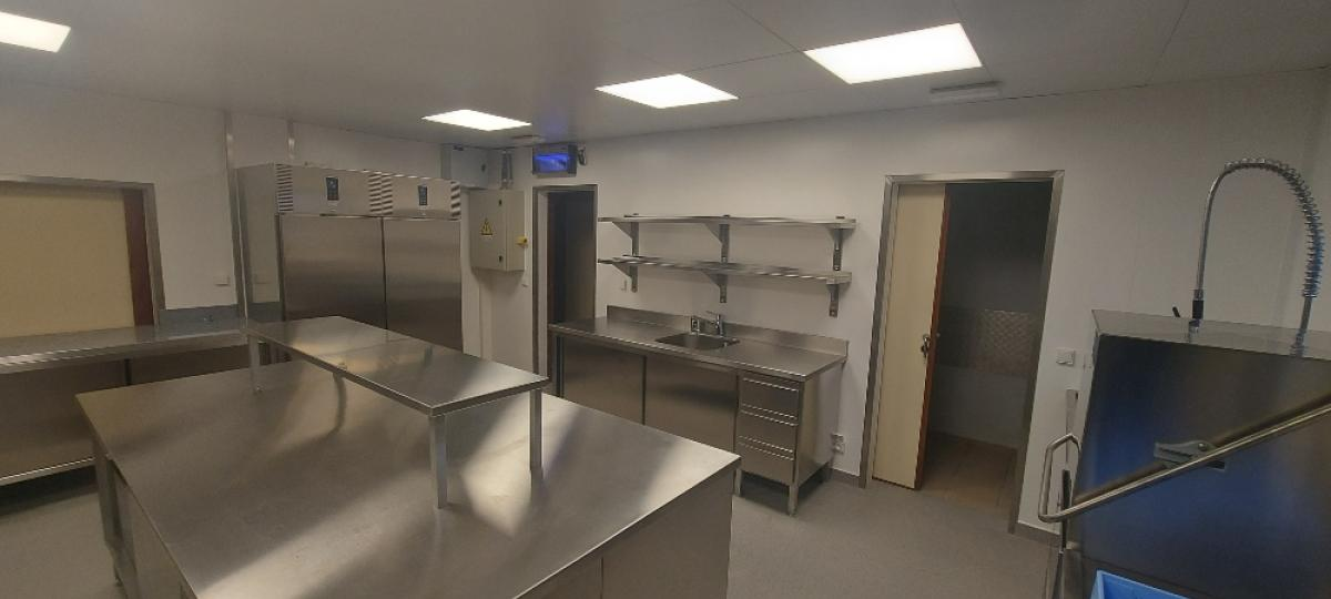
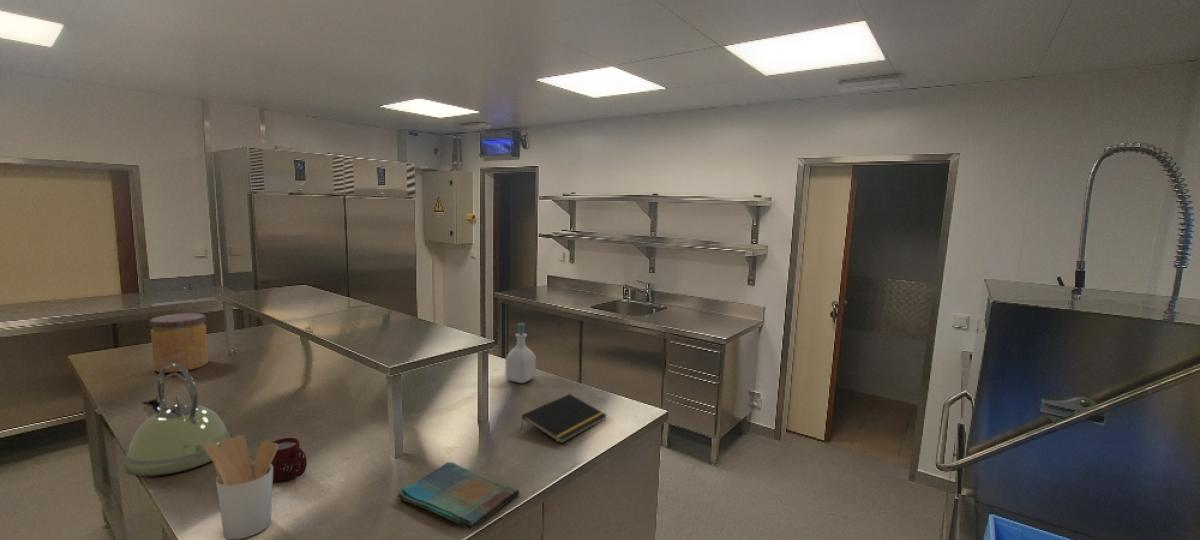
+ cup (288, 460)
+ kettle (174, 408)
+ soap bottle (520, 351)
+ utensil holder (239, 483)
+ dish towel (459, 491)
+ notepad (565, 416)
+ jar (179, 341)
